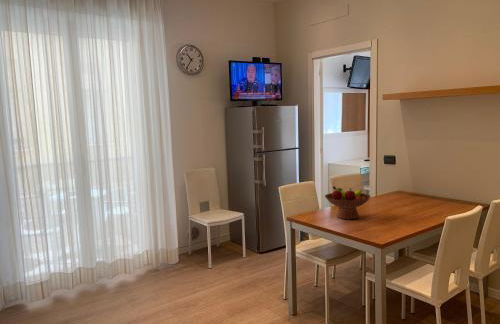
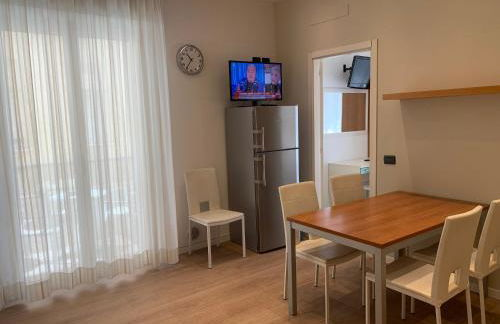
- fruit bowl (347, 202)
